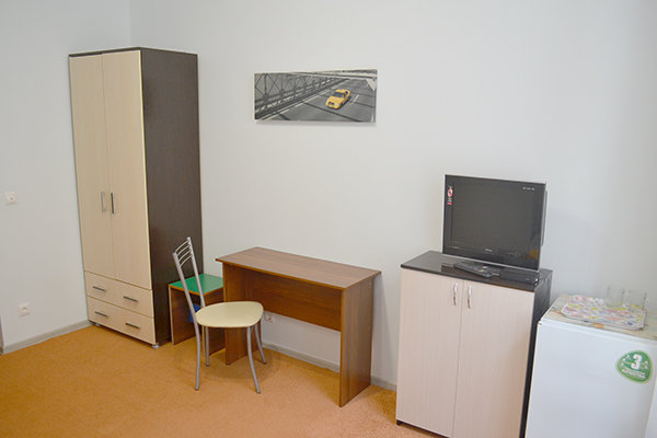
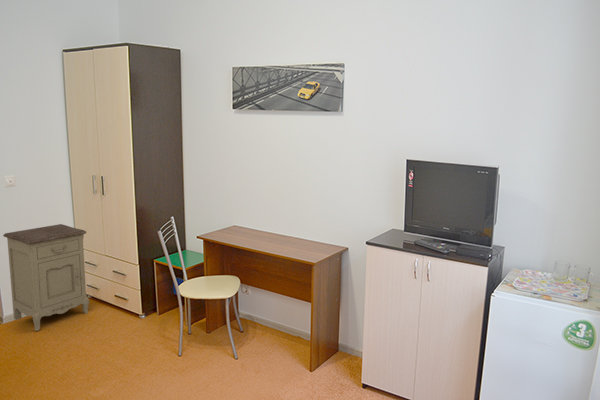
+ nightstand (51, 275)
